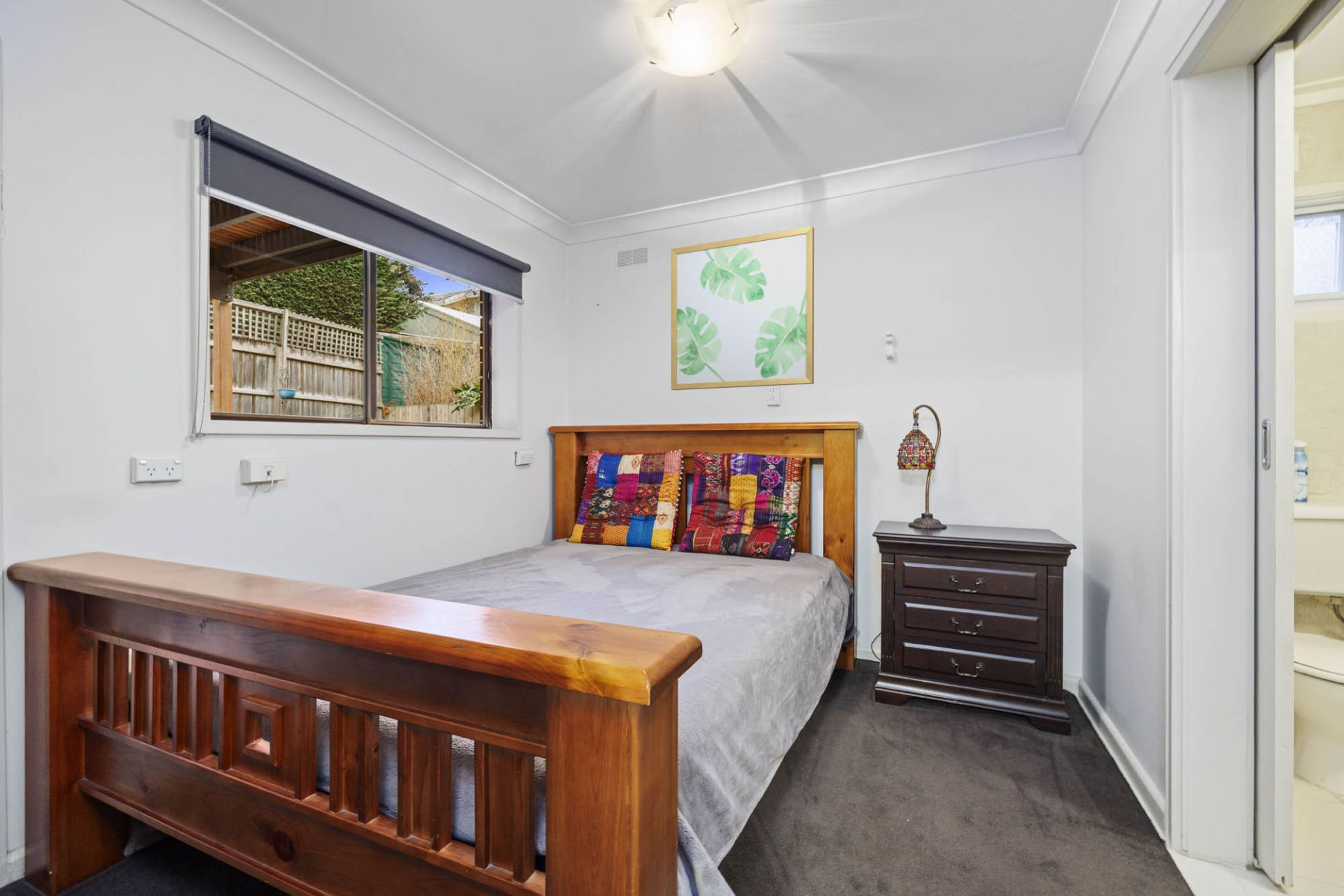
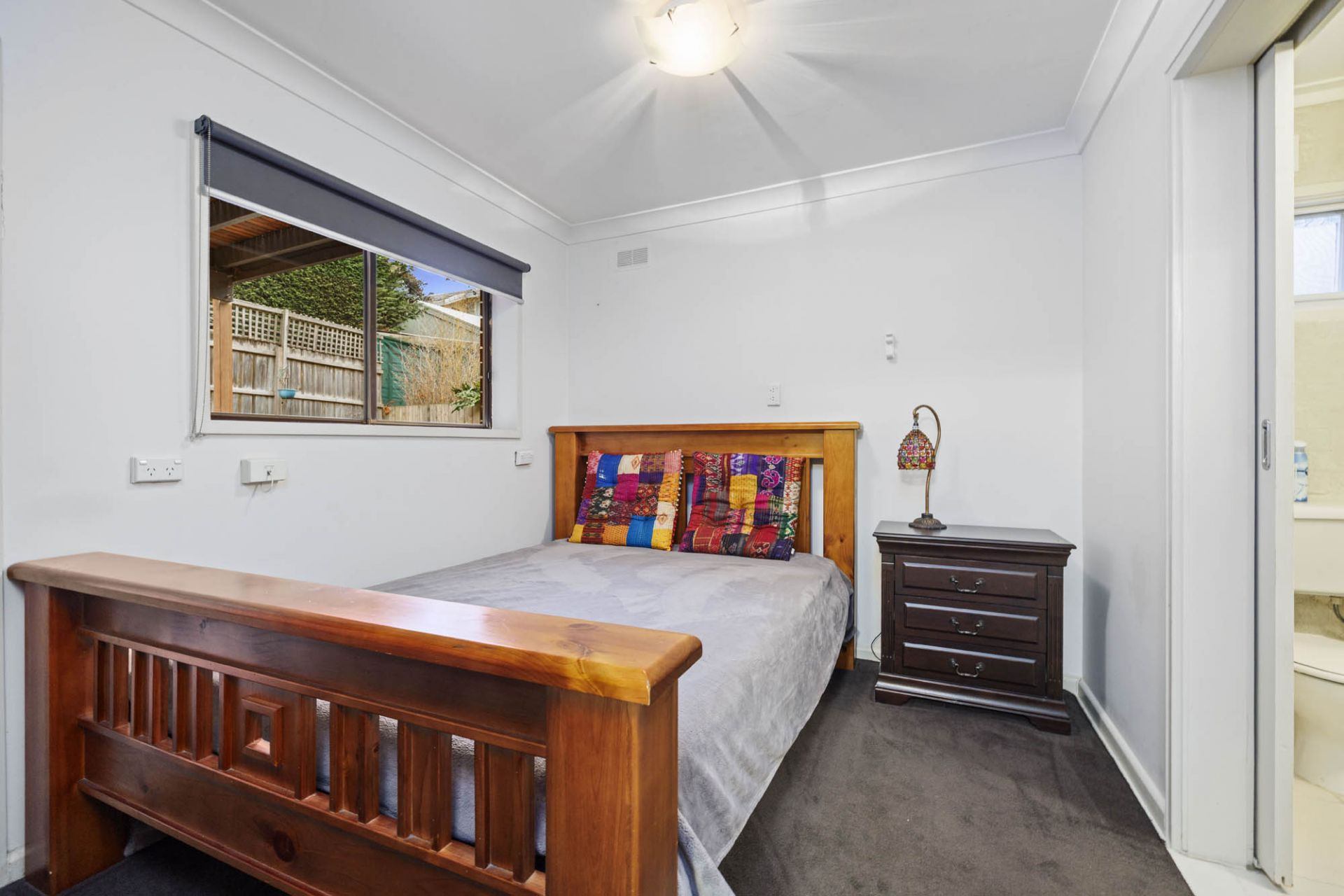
- wall art (738, 313)
